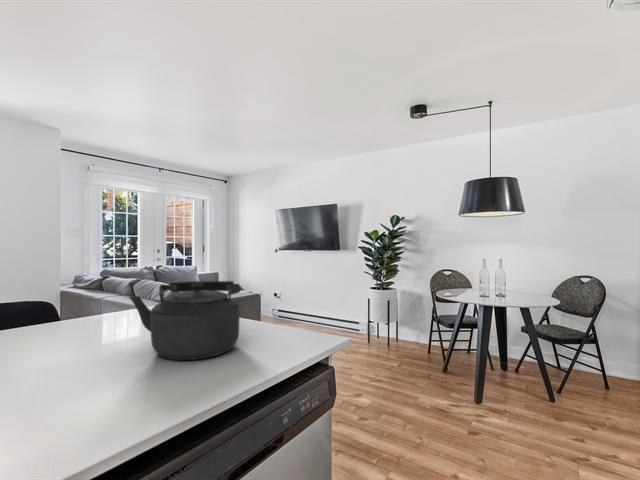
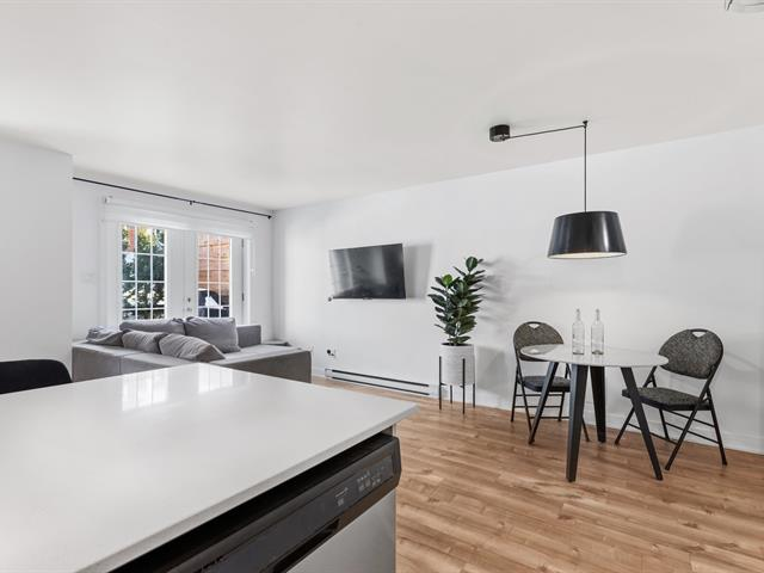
- kettle (194, 315)
